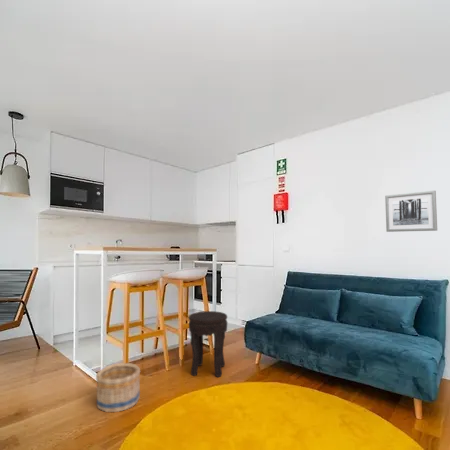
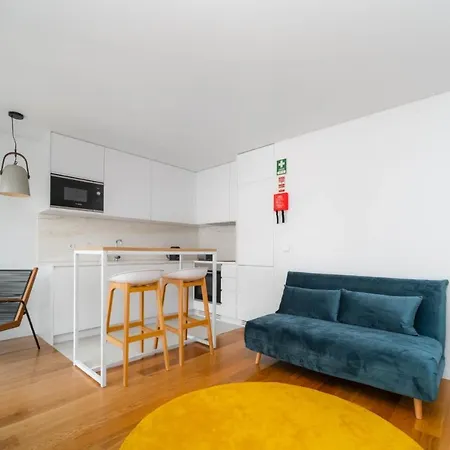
- side table (202, 342)
- basket (118, 385)
- wall art (409, 212)
